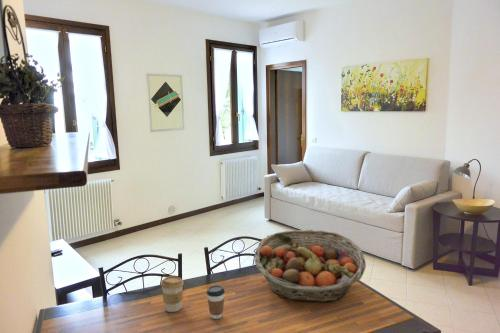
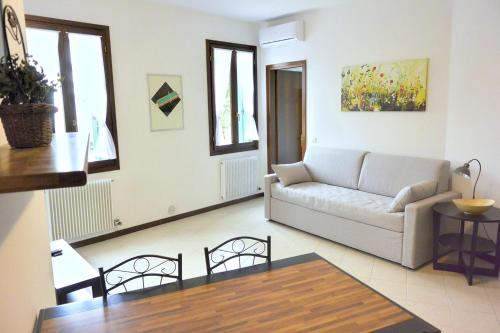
- coffee cup (172, 293)
- fruit basket (308, 264)
- coffee cup (216, 302)
